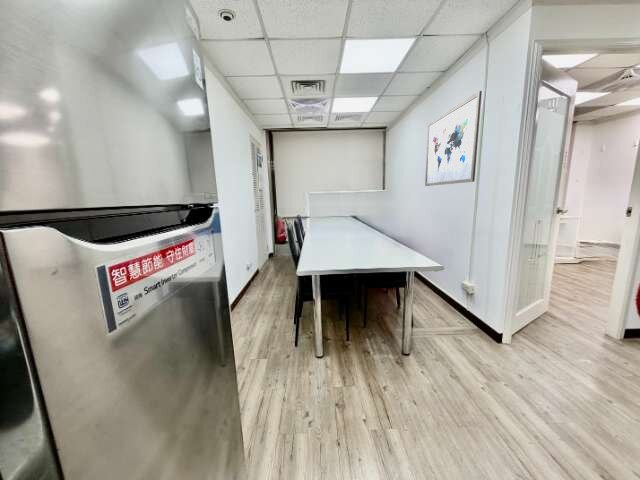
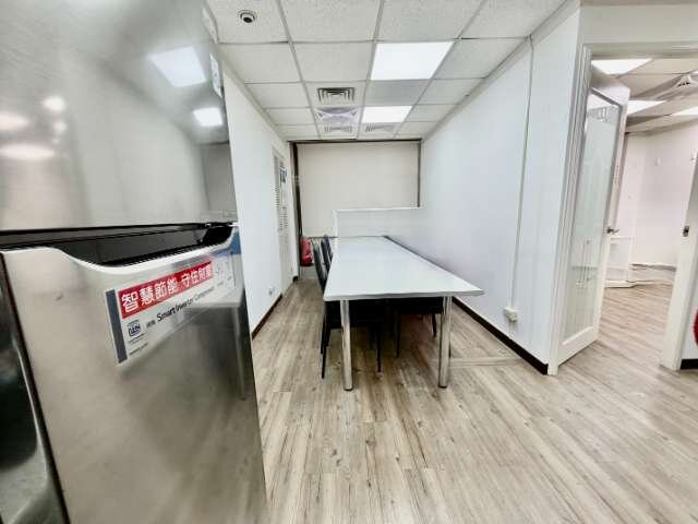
- wall art (447, 148)
